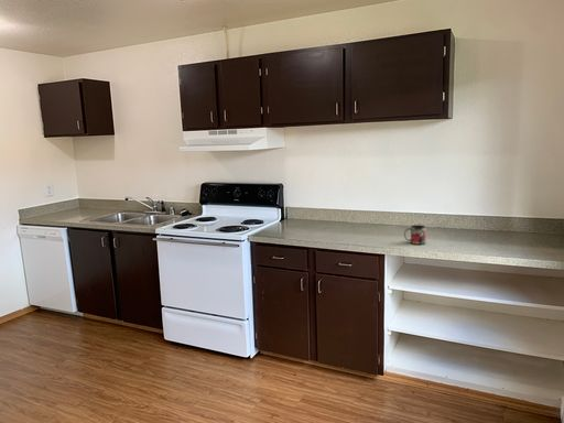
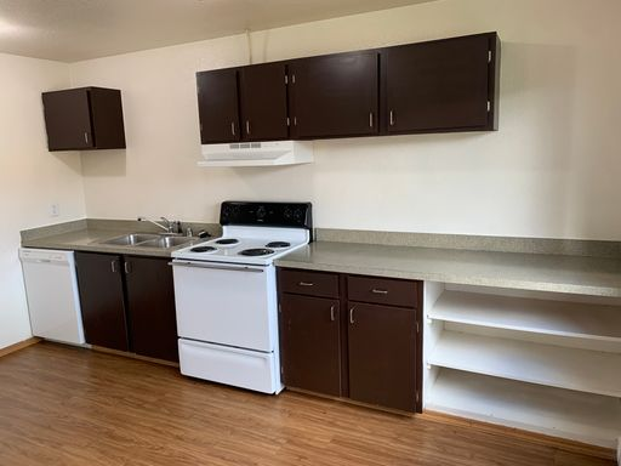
- mug (414, 234)
